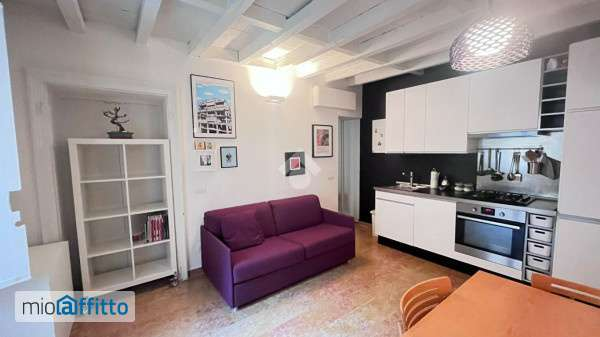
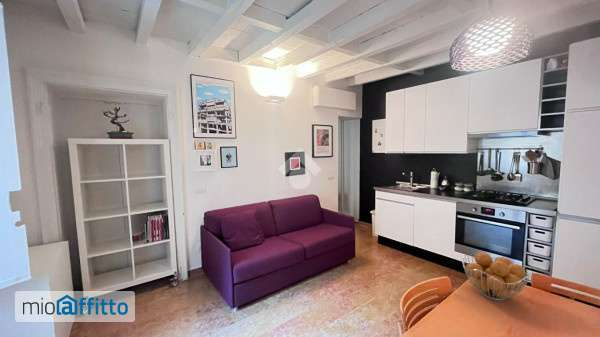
+ fruit basket (493, 275)
